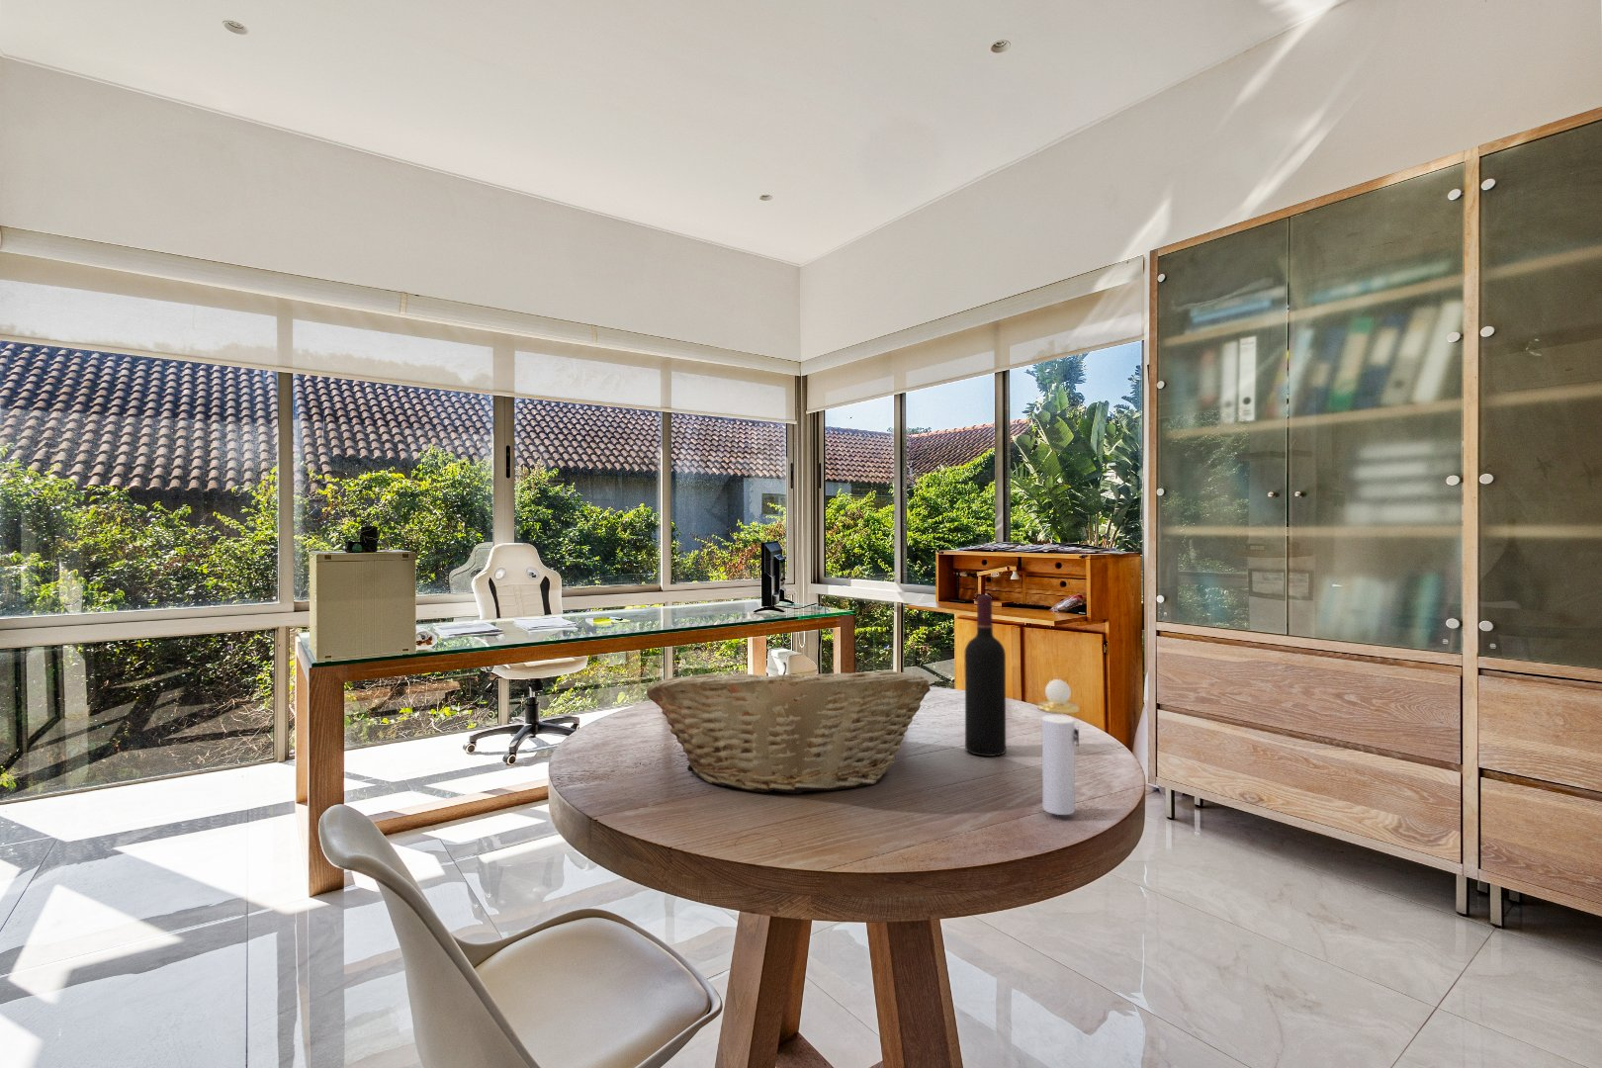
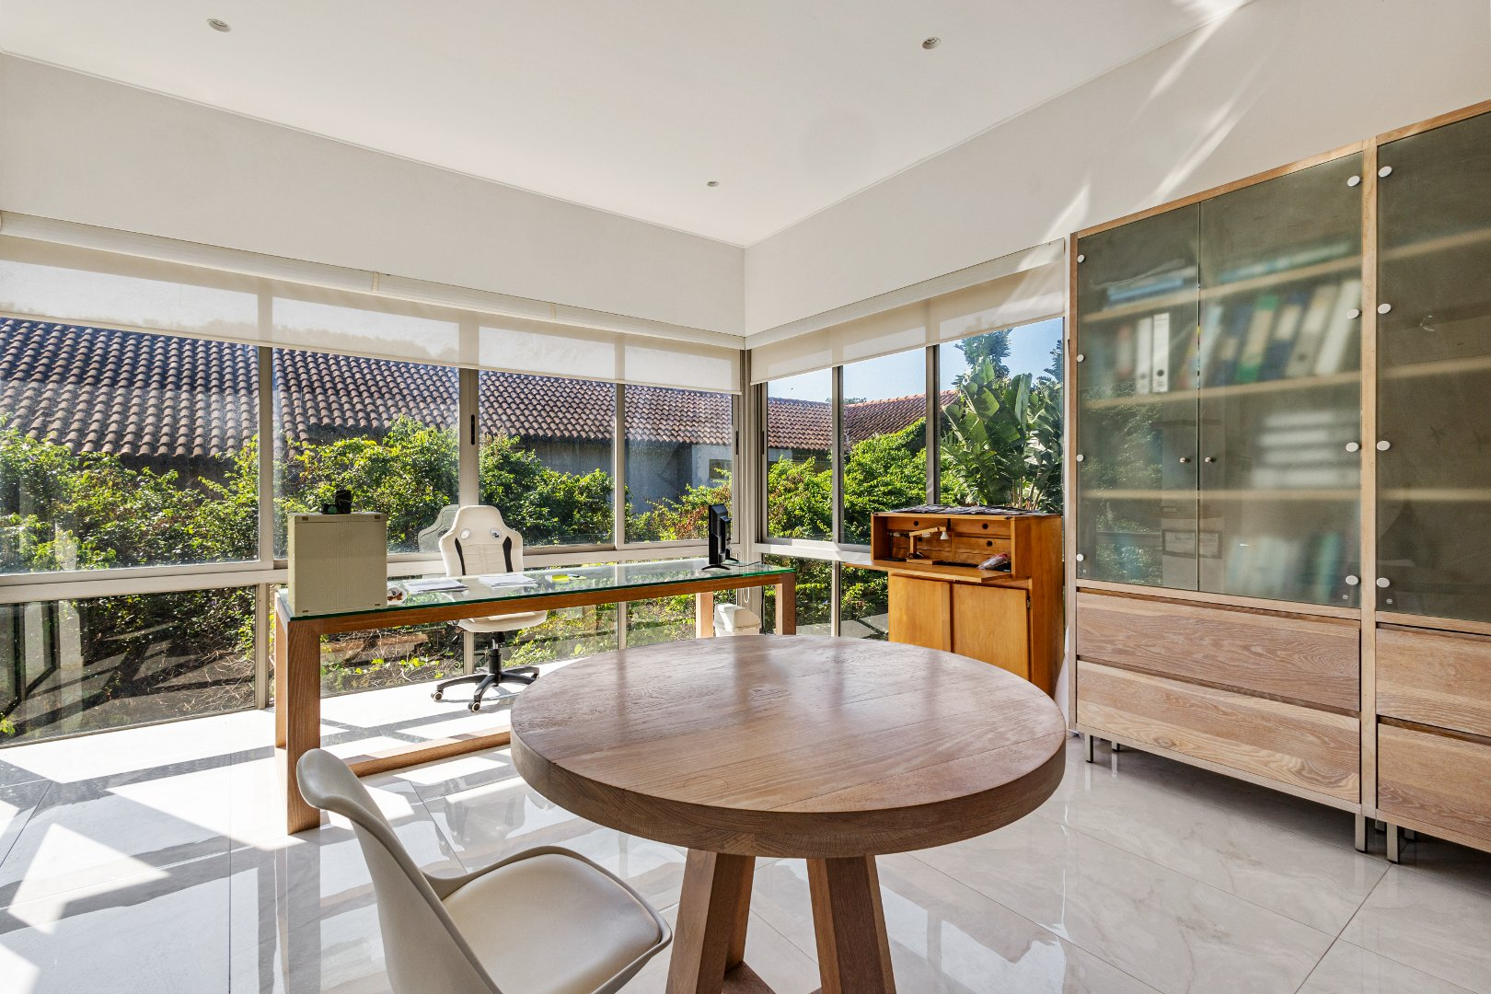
- wine bottle (985, 672)
- fruit basket (789, 712)
- perfume bottle (1058, 746)
